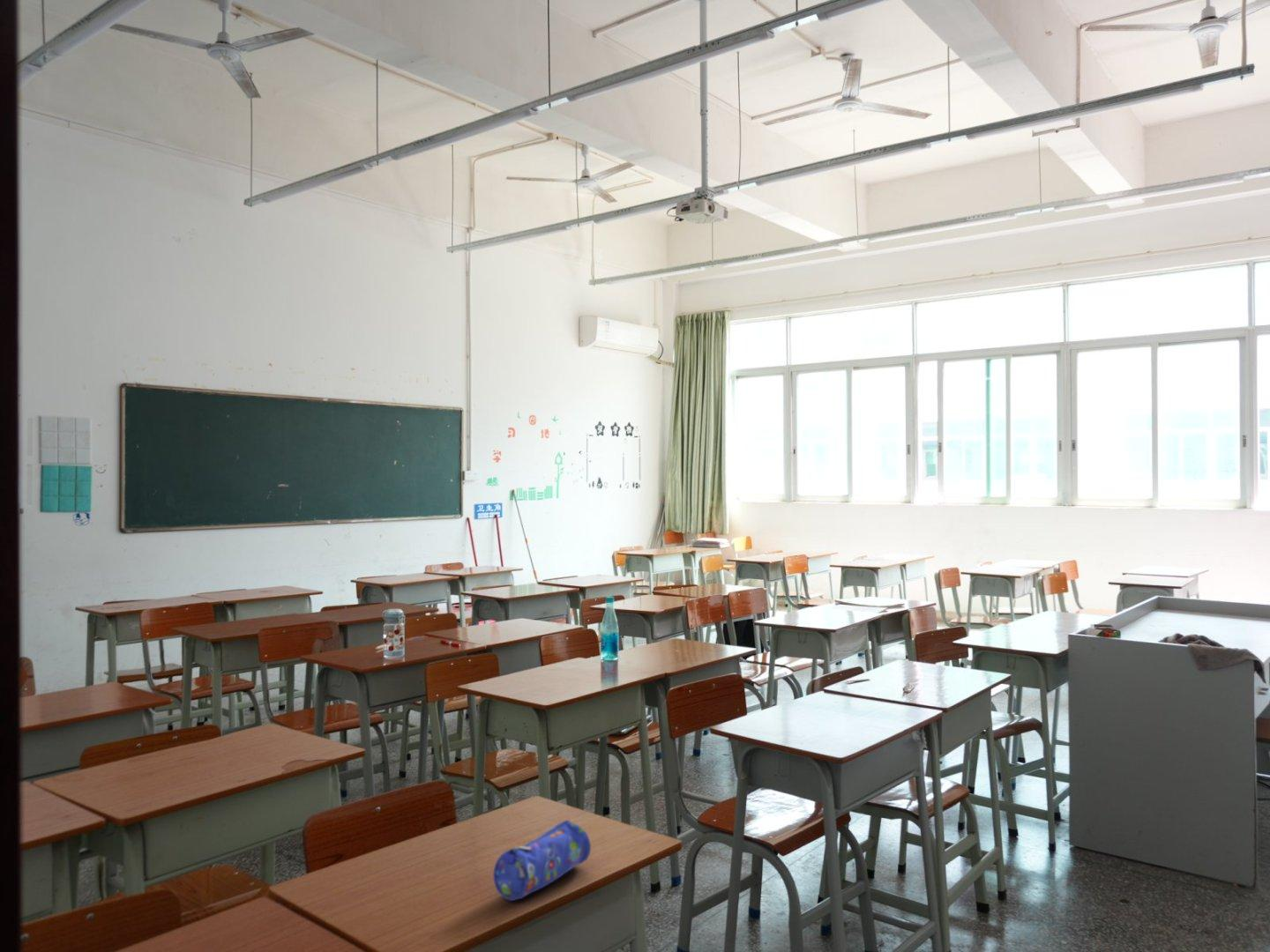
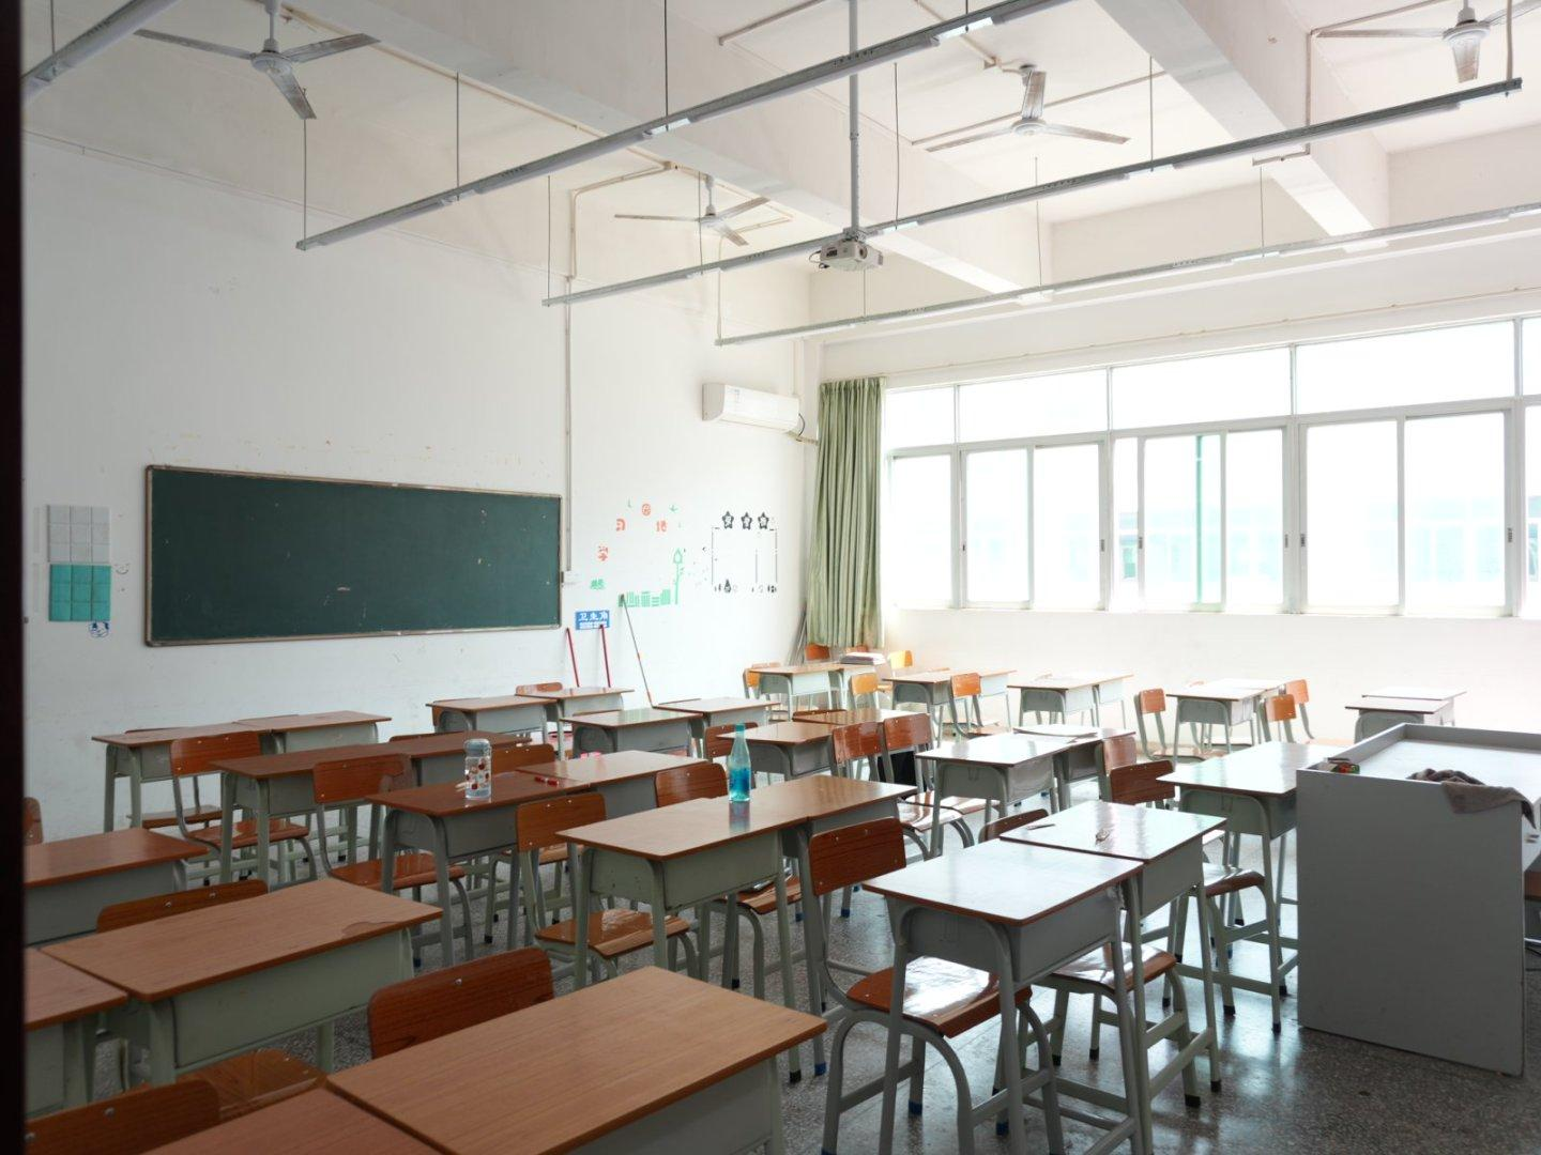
- pencil case (542, 857)
